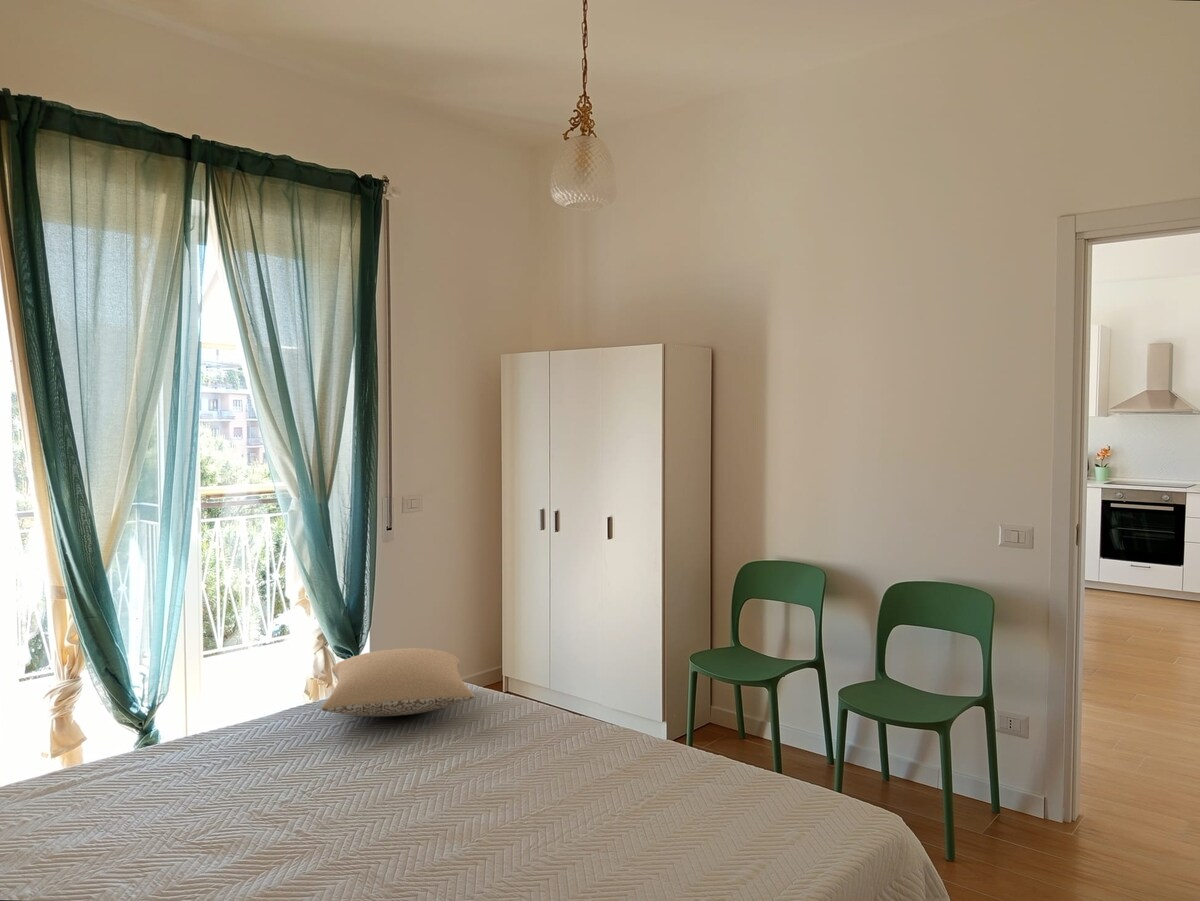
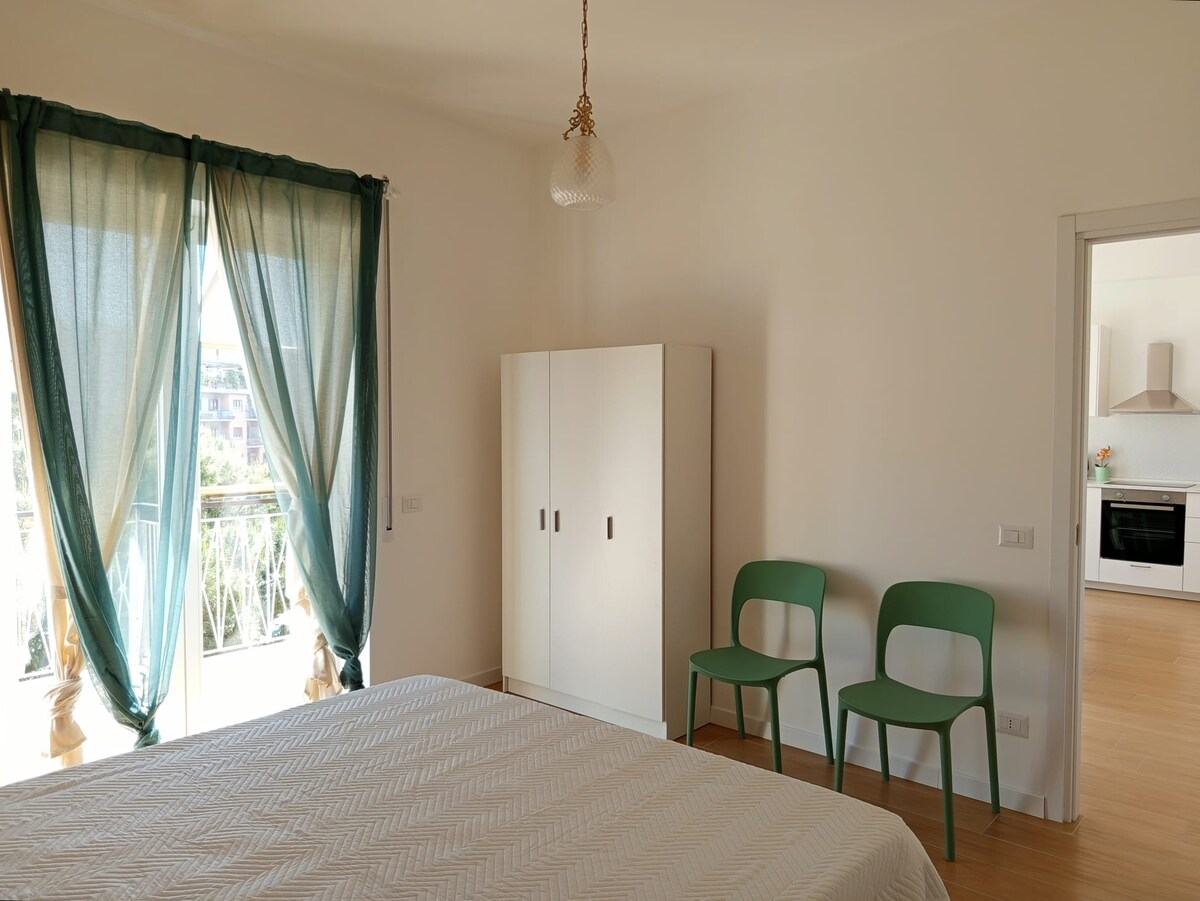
- pillow (398, 682)
